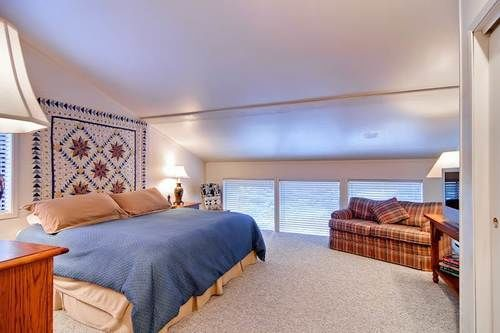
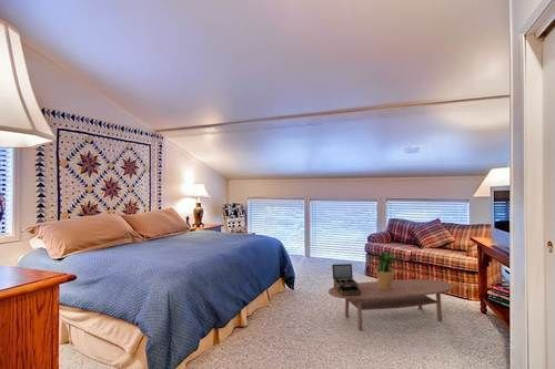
+ potted plant (385, 269)
+ decorative box (346, 278)
+ coffee table (392, 303)
